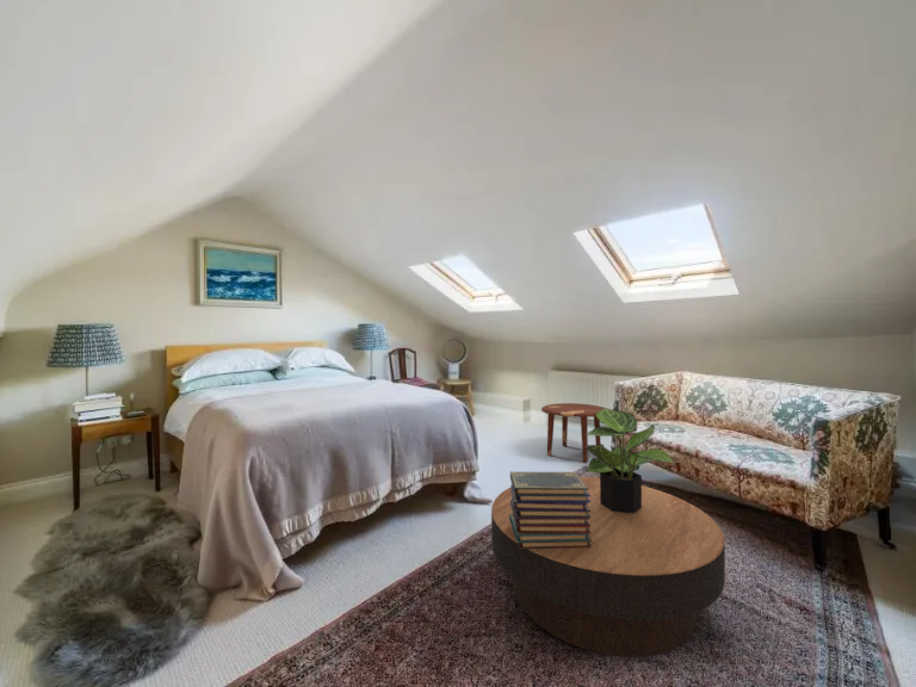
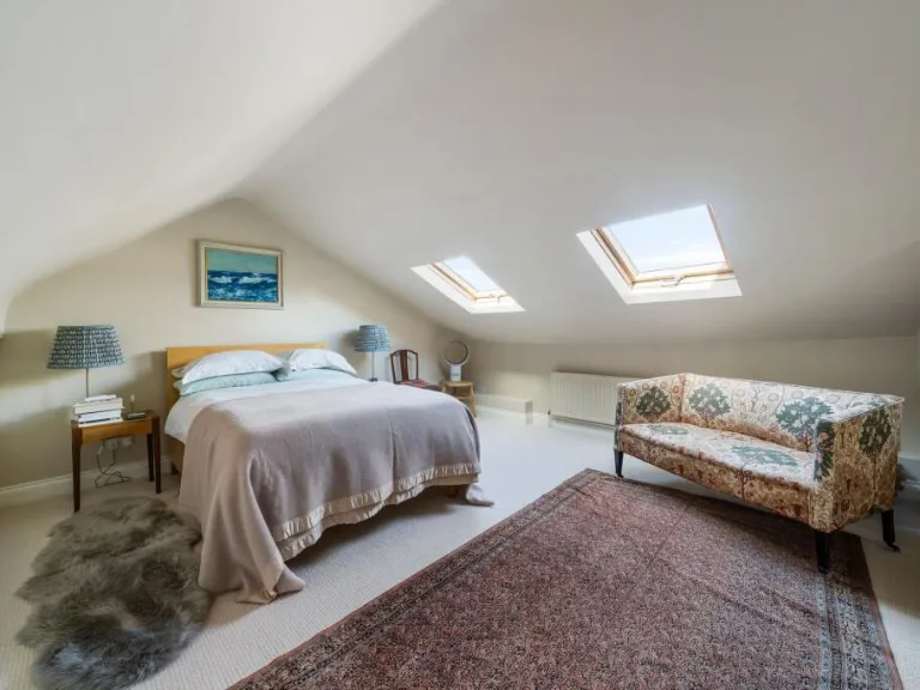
- coffee table (598, 551)
- potted plant (625, 458)
- side table (567, 431)
- book stack (547, 507)
